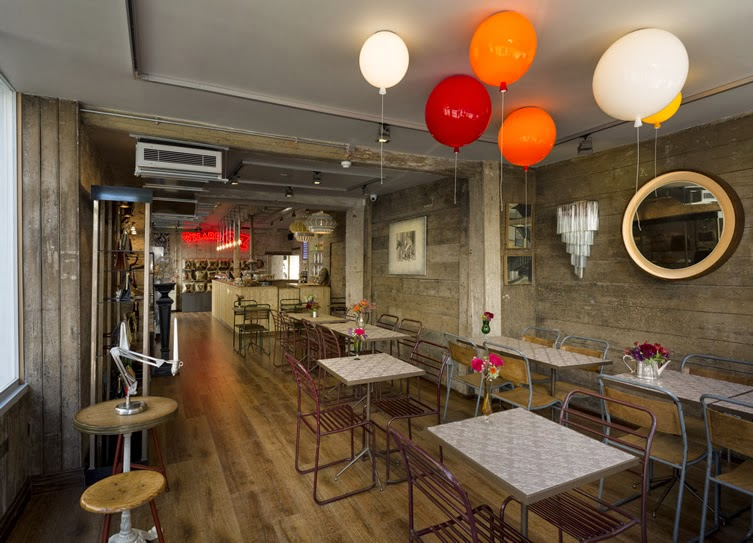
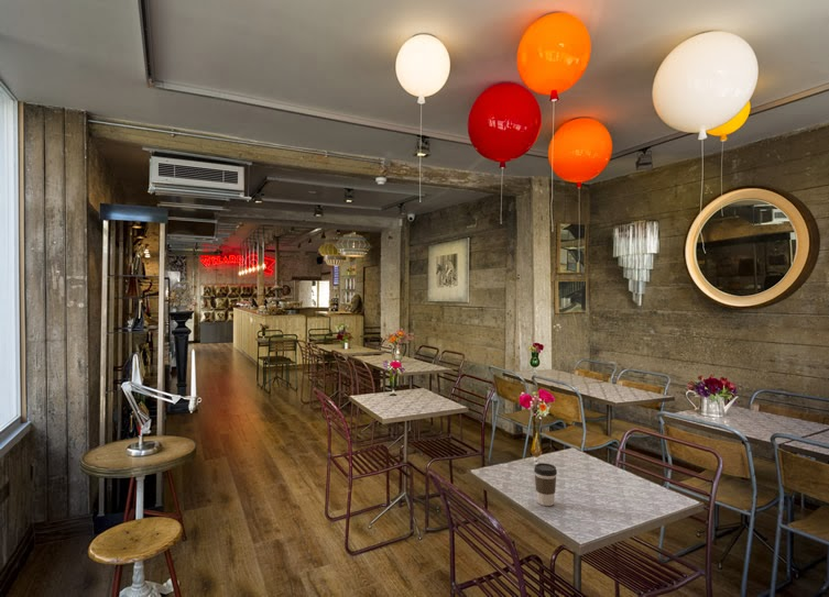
+ coffee cup (545, 484)
